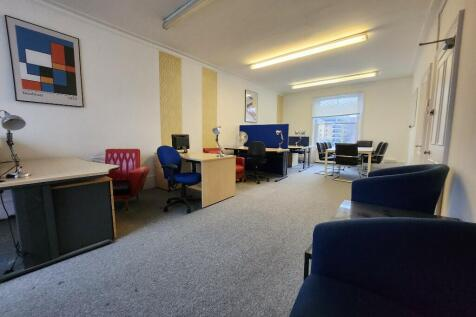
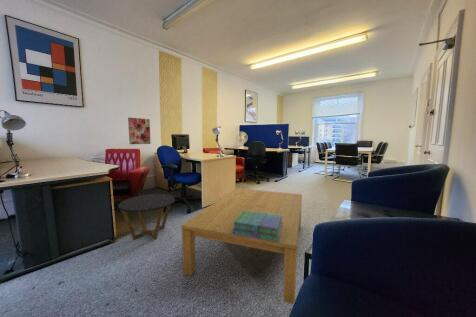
+ side table (143, 219)
+ coffee table (250, 237)
+ stack of books (258, 223)
+ wall art (139, 131)
